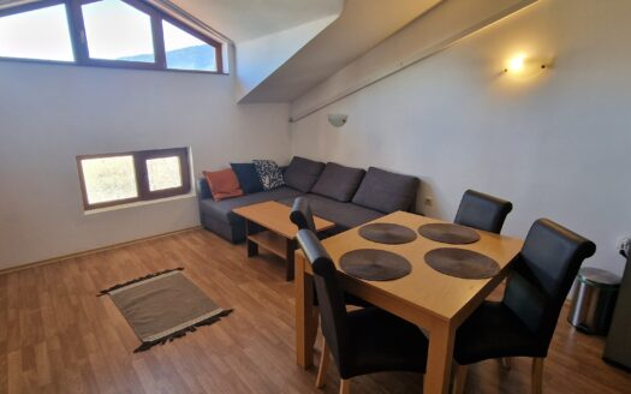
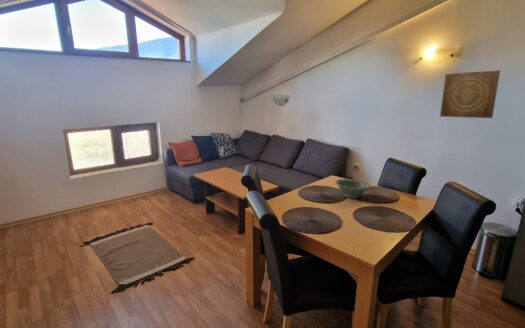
+ bowl (352, 189)
+ wall art (468, 95)
